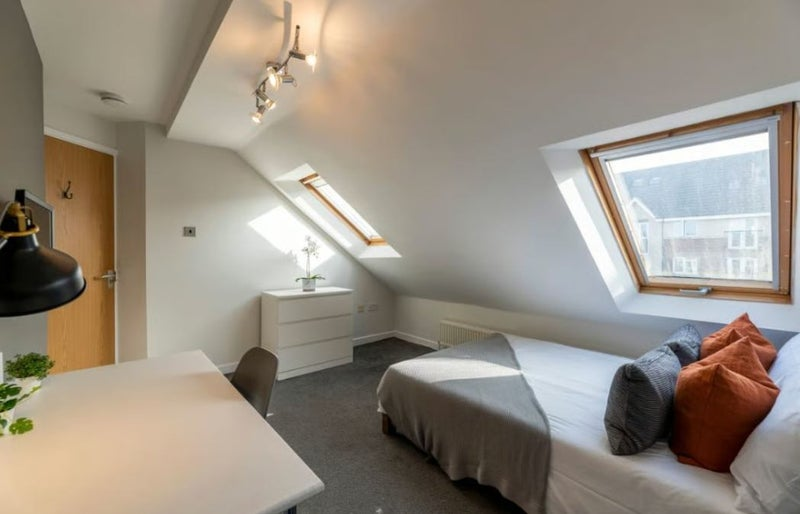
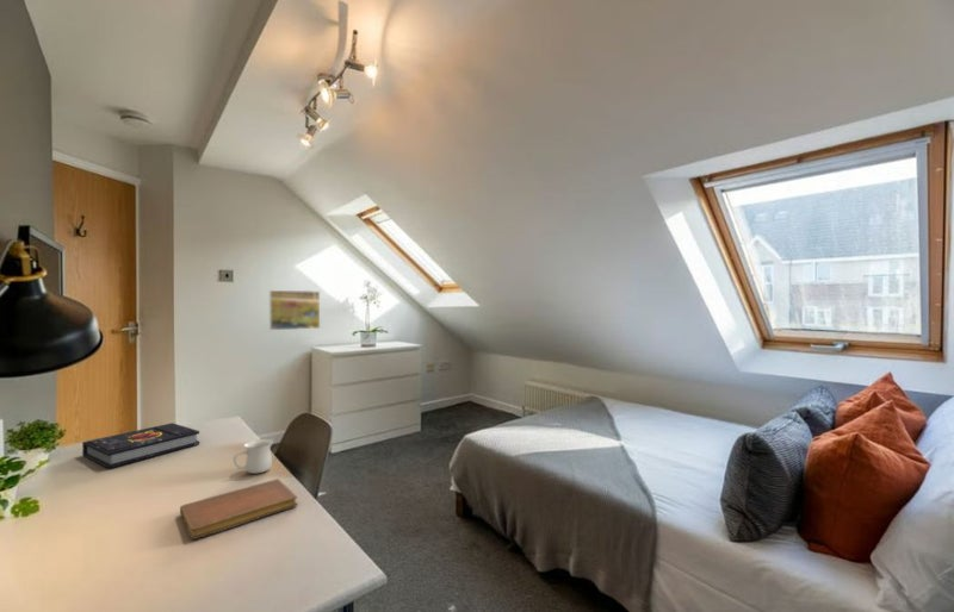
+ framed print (295, 310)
+ mug (253, 458)
+ notebook (240, 505)
+ book (143, 442)
